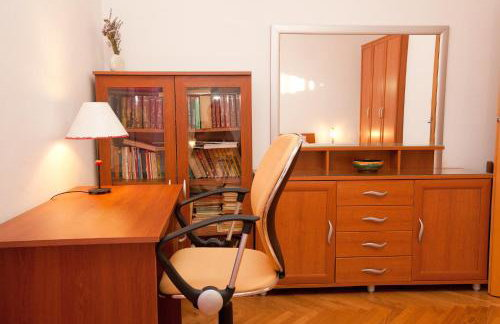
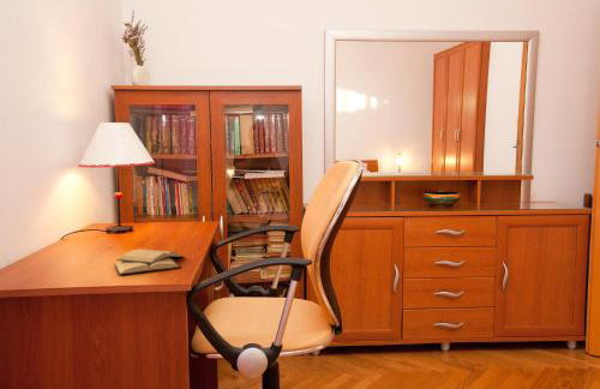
+ diary (149, 257)
